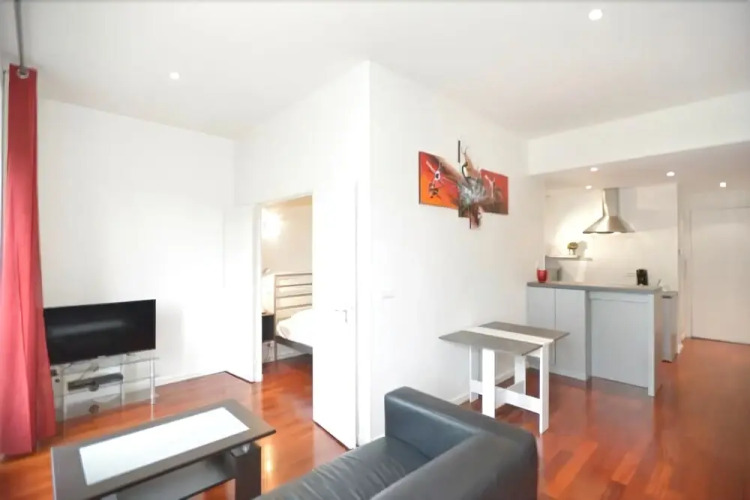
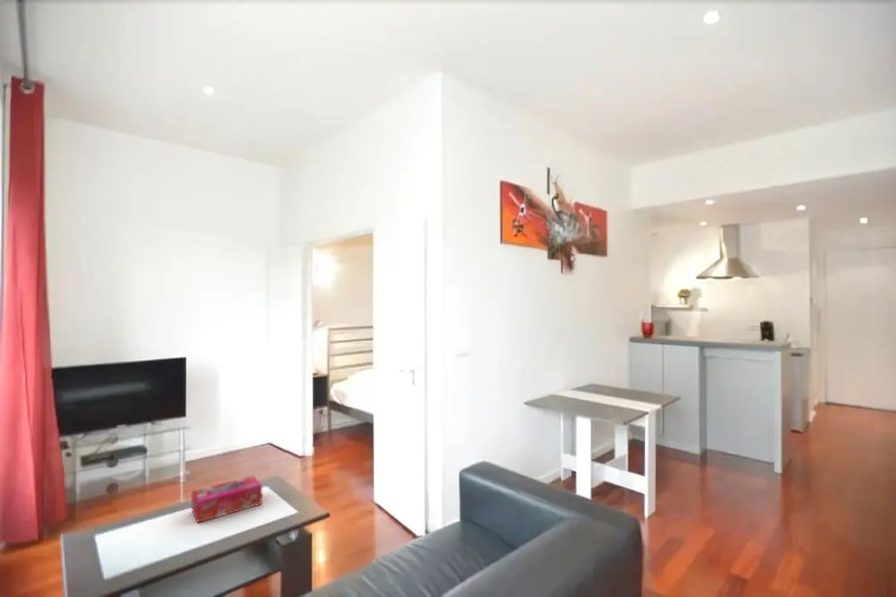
+ tissue box (227, 497)
